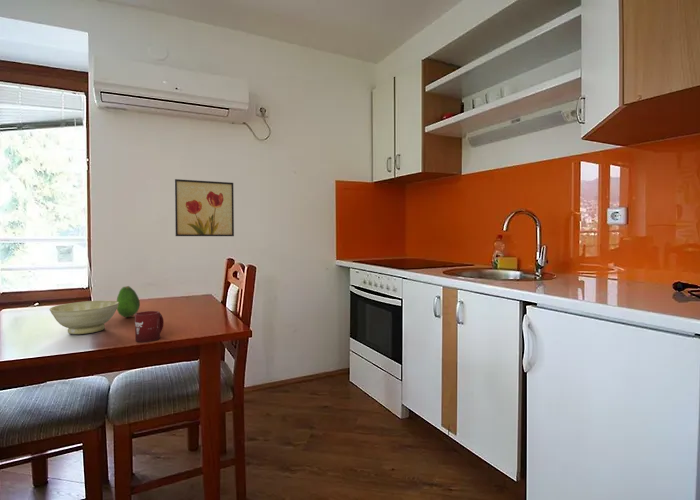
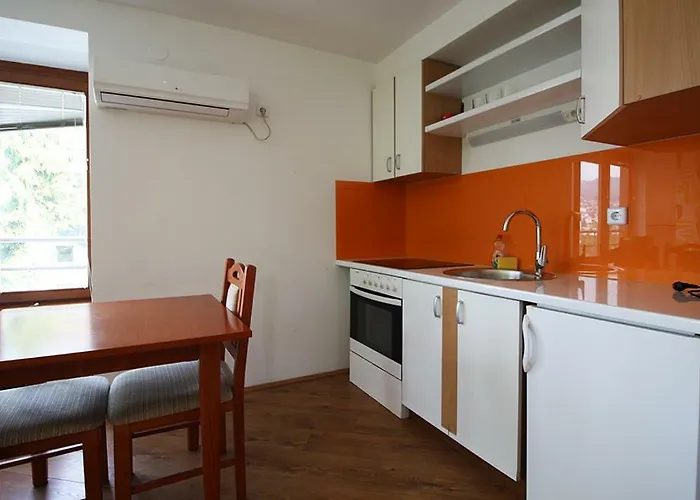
- wall art (205, 208)
- cup (151, 324)
- fruit (128, 301)
- bowl (86, 317)
